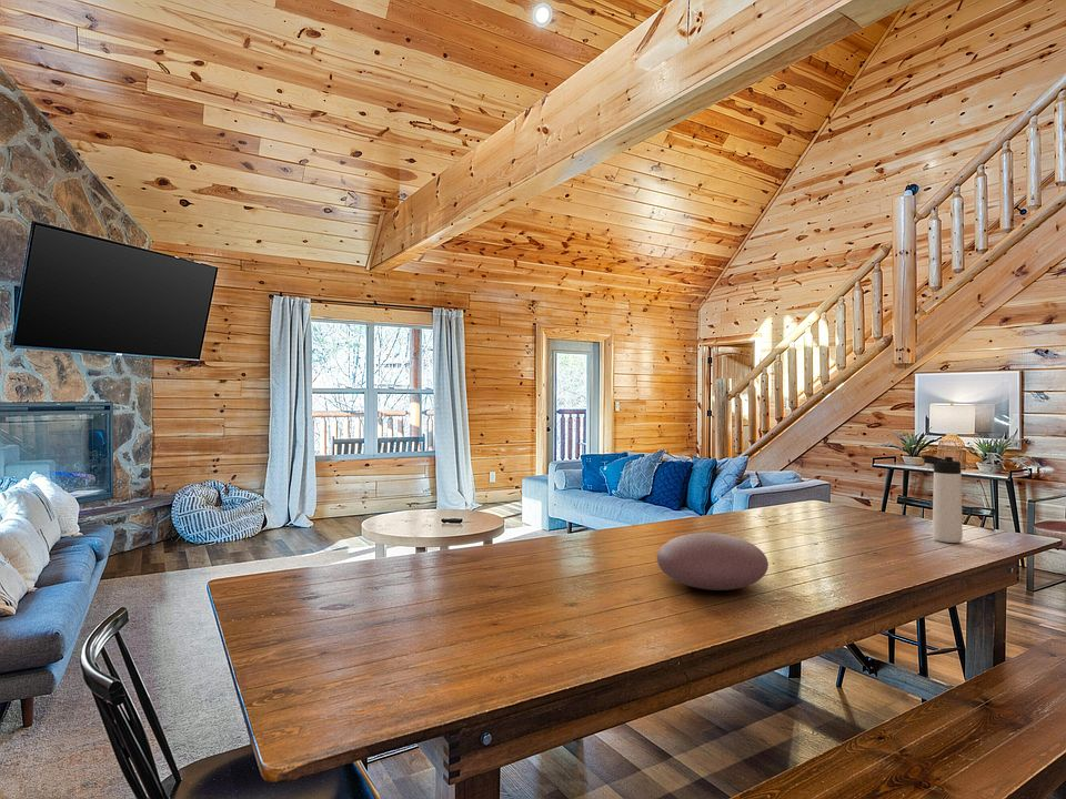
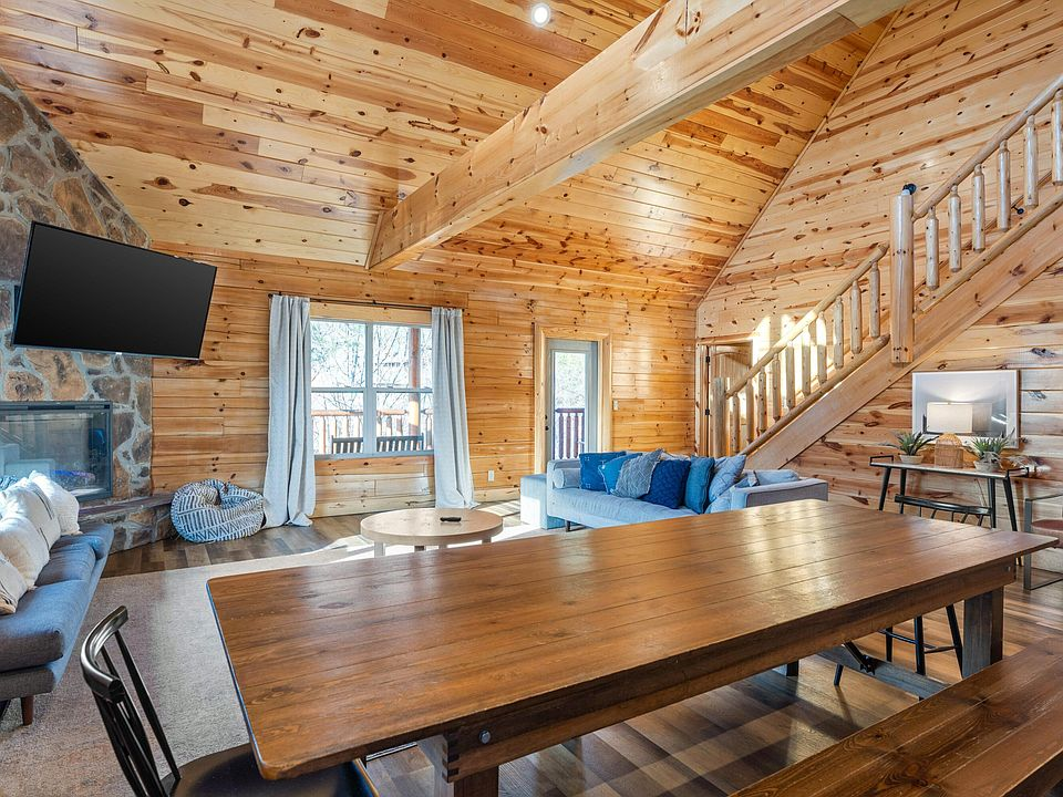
- decorative bowl (711, 559)
- thermos bottle (941, 497)
